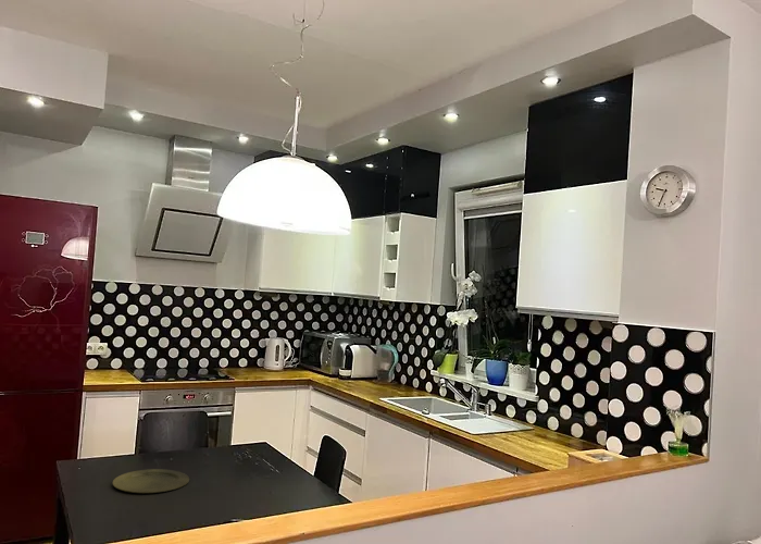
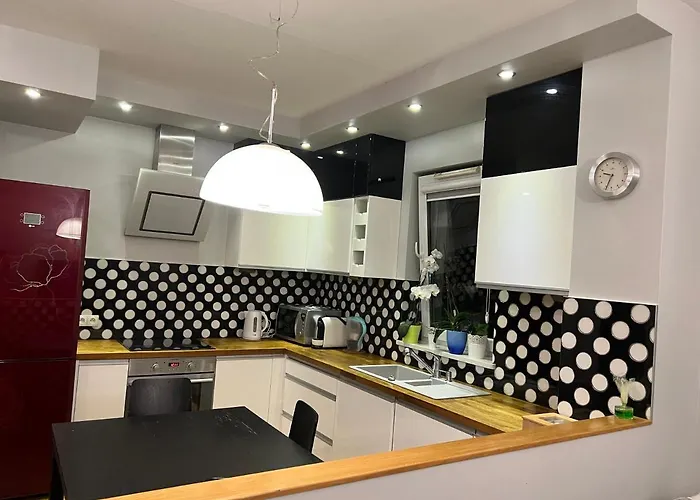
- plate (151, 481)
